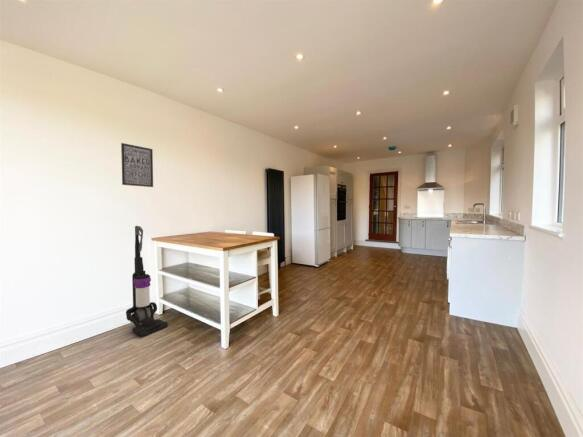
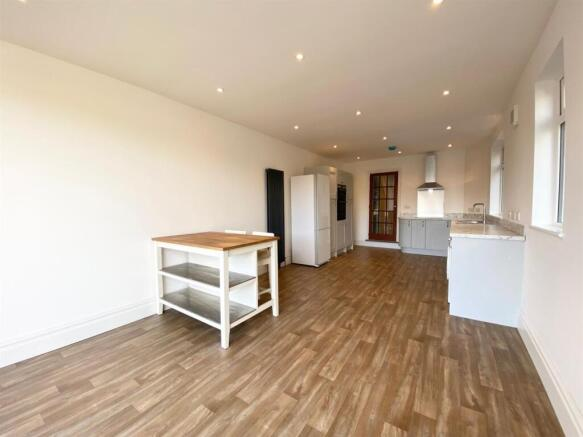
- vacuum cleaner (144, 276)
- wall art (138, 166)
